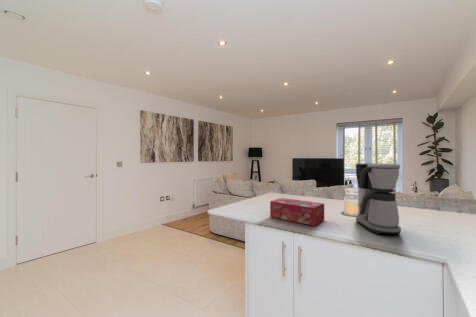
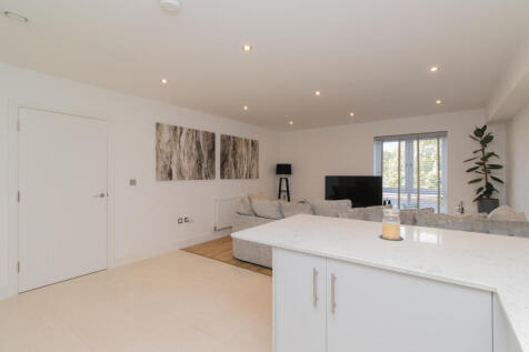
- coffee maker (372, 194)
- tissue box (296, 210)
